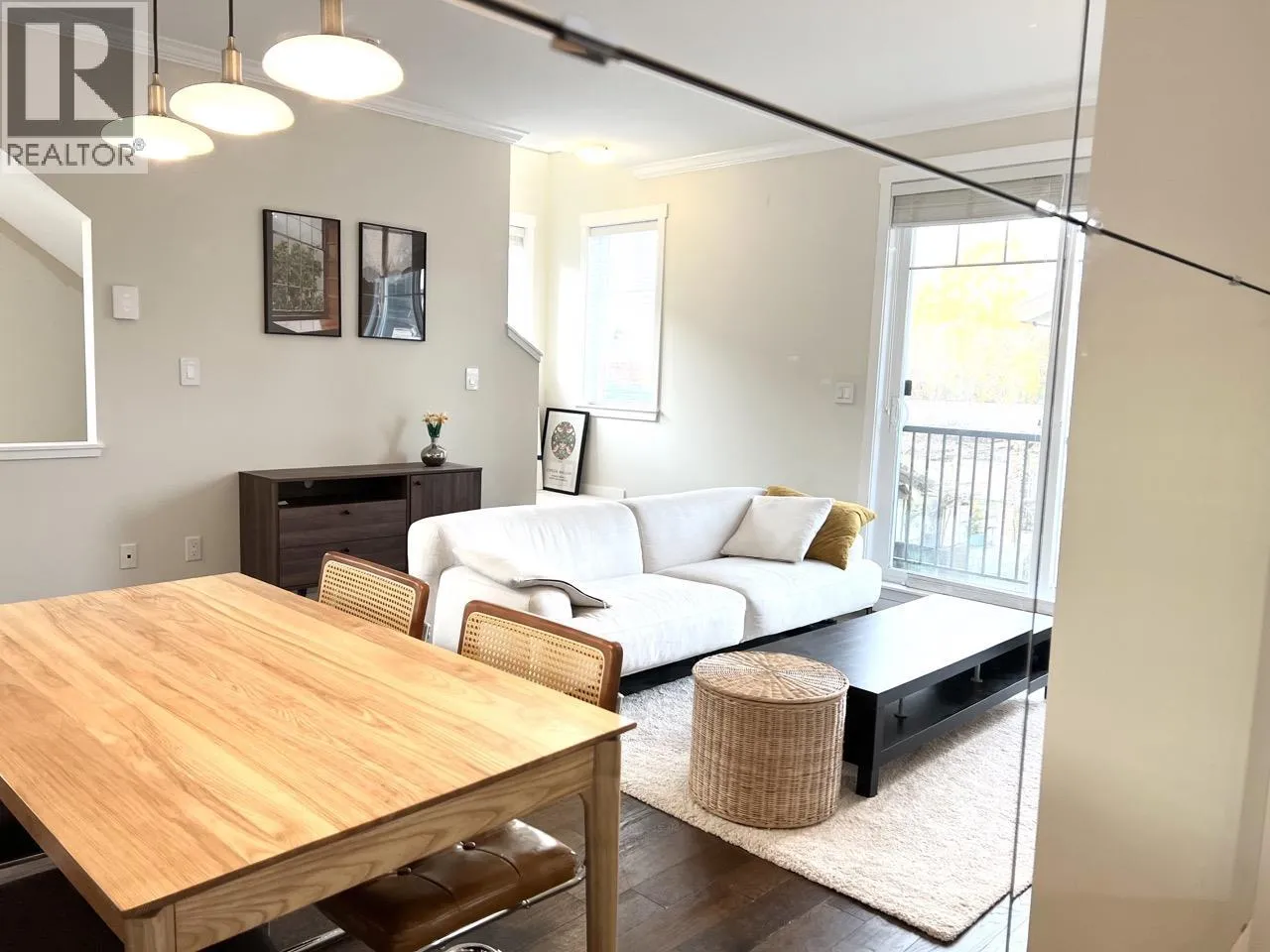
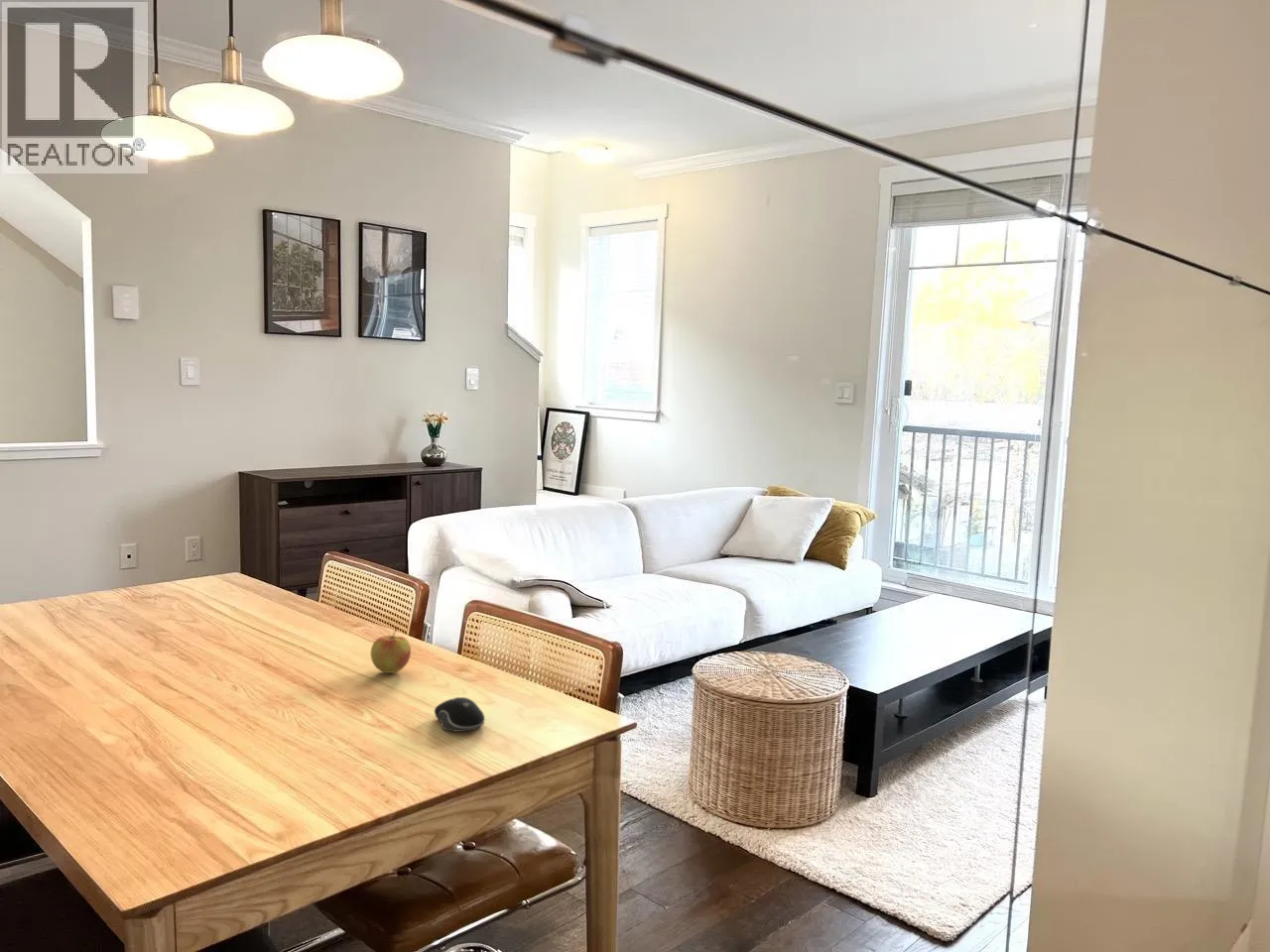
+ apple (390, 650)
+ computer mouse (459, 710)
